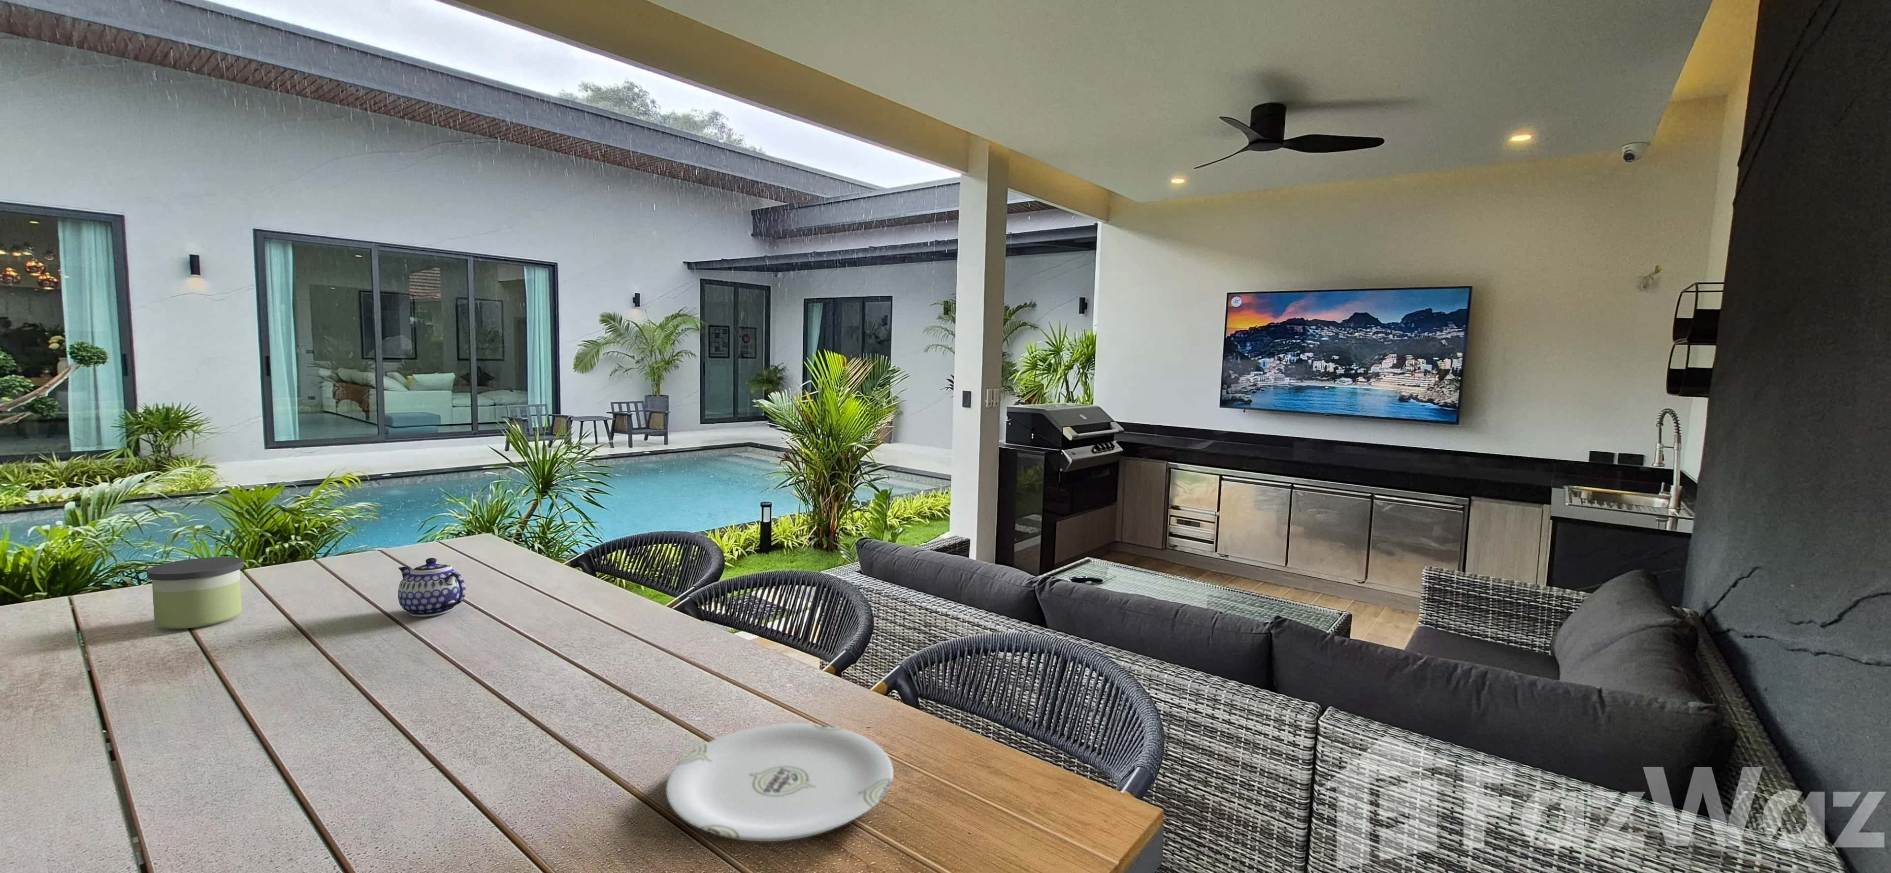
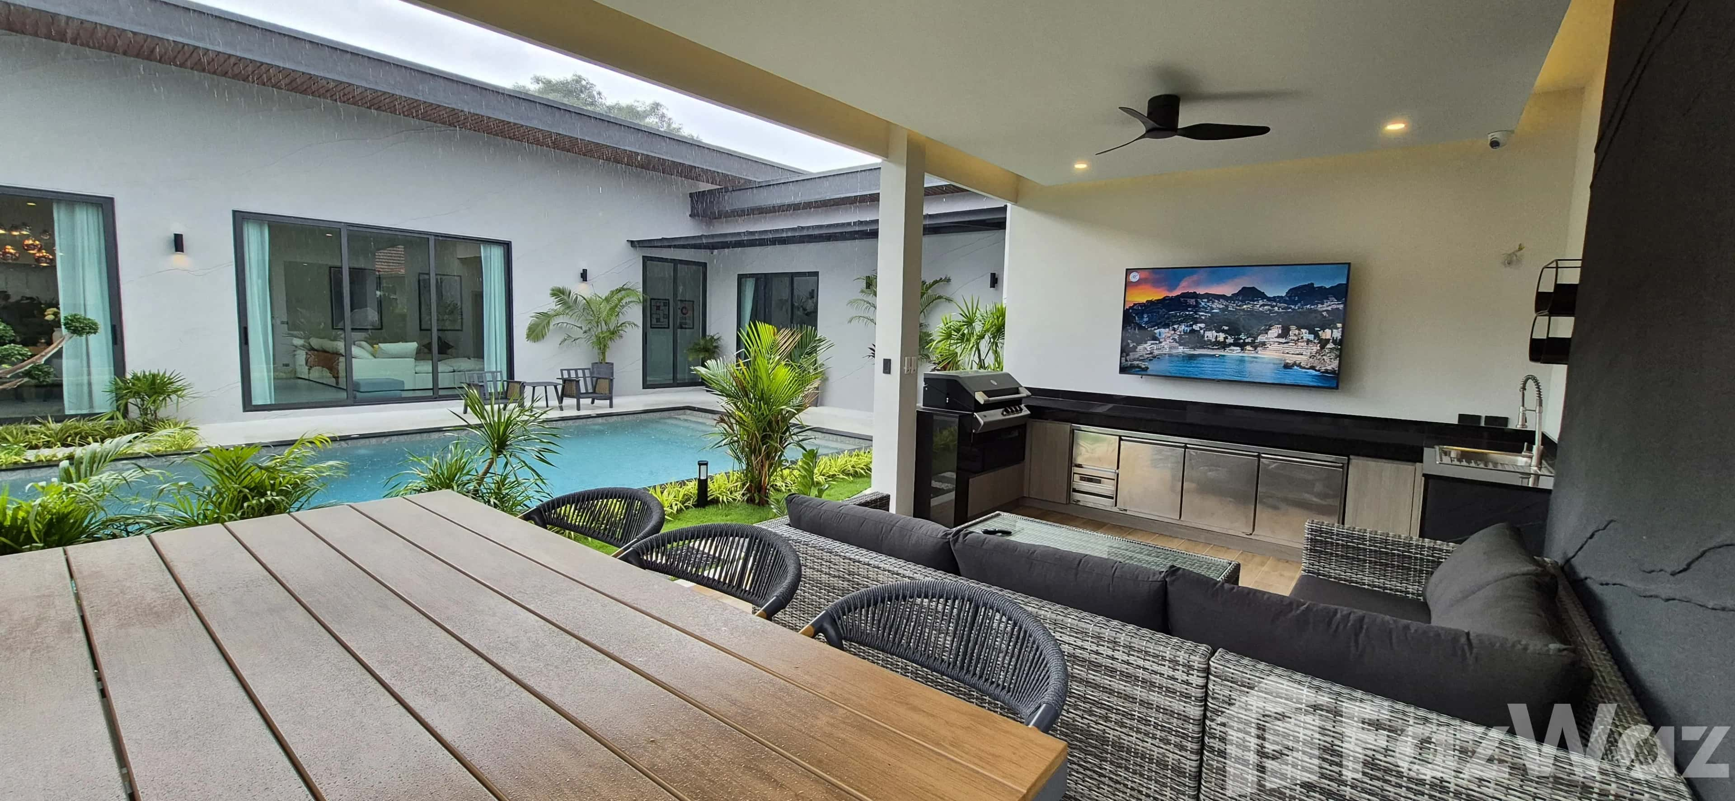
- plate (783, 781)
- teapot (432, 585)
- candle (198, 592)
